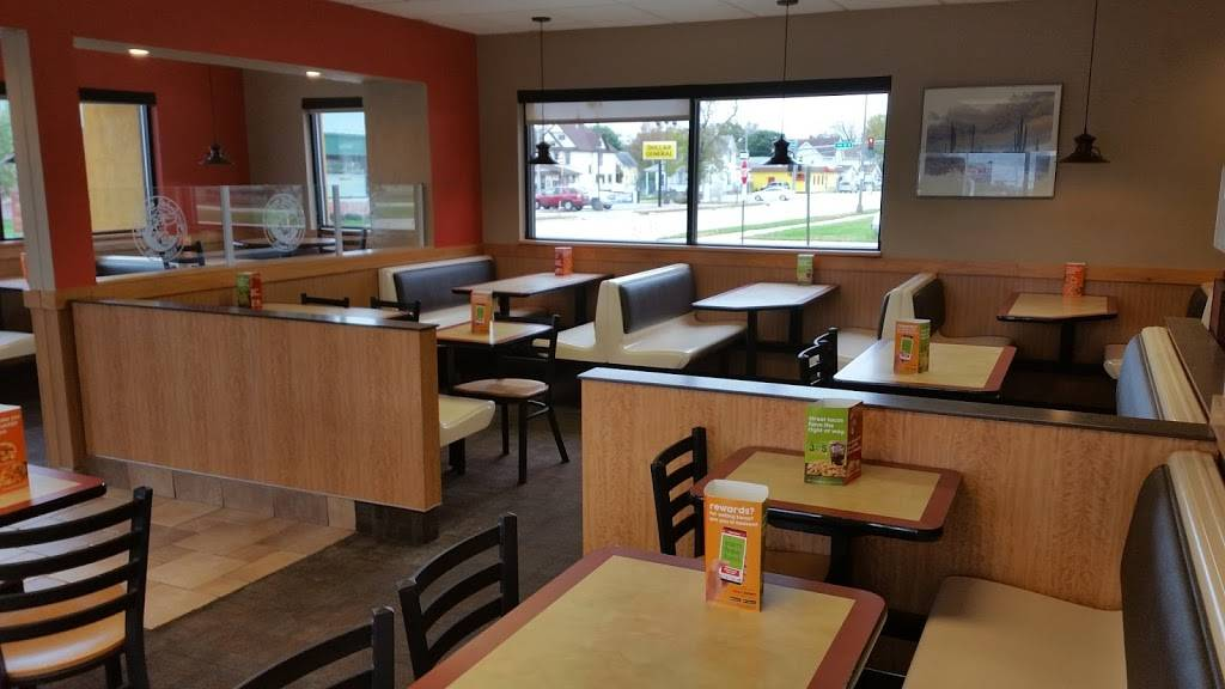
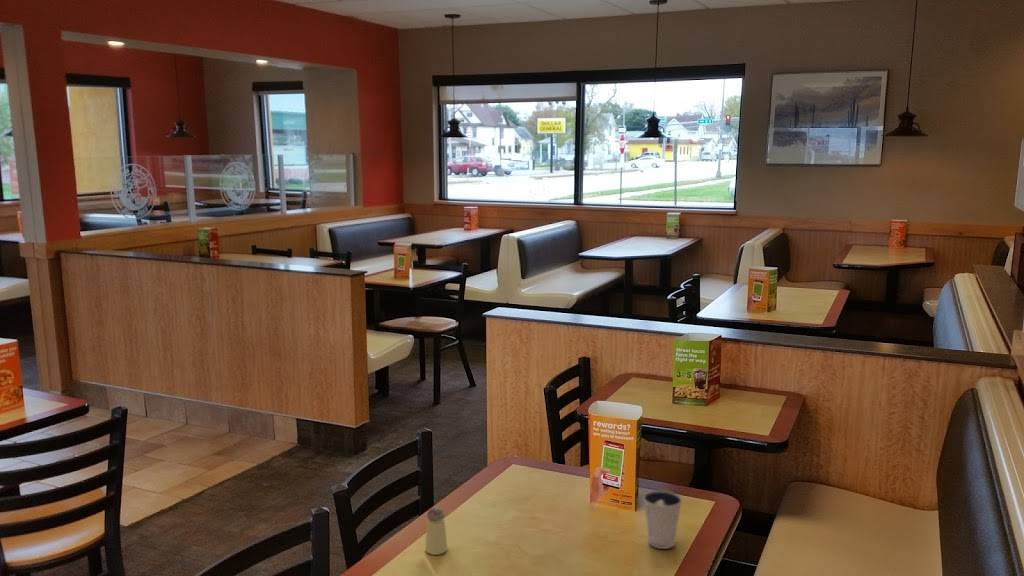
+ dixie cup (662, 520)
+ saltshaker (436, 530)
